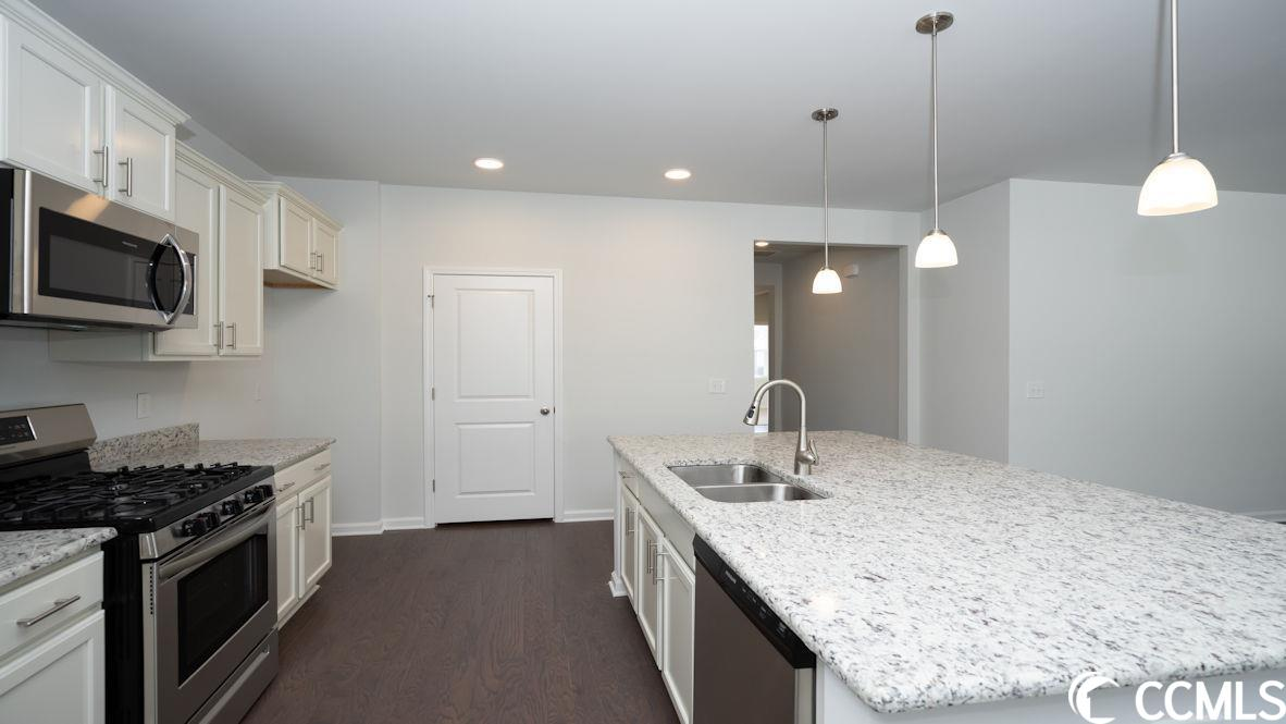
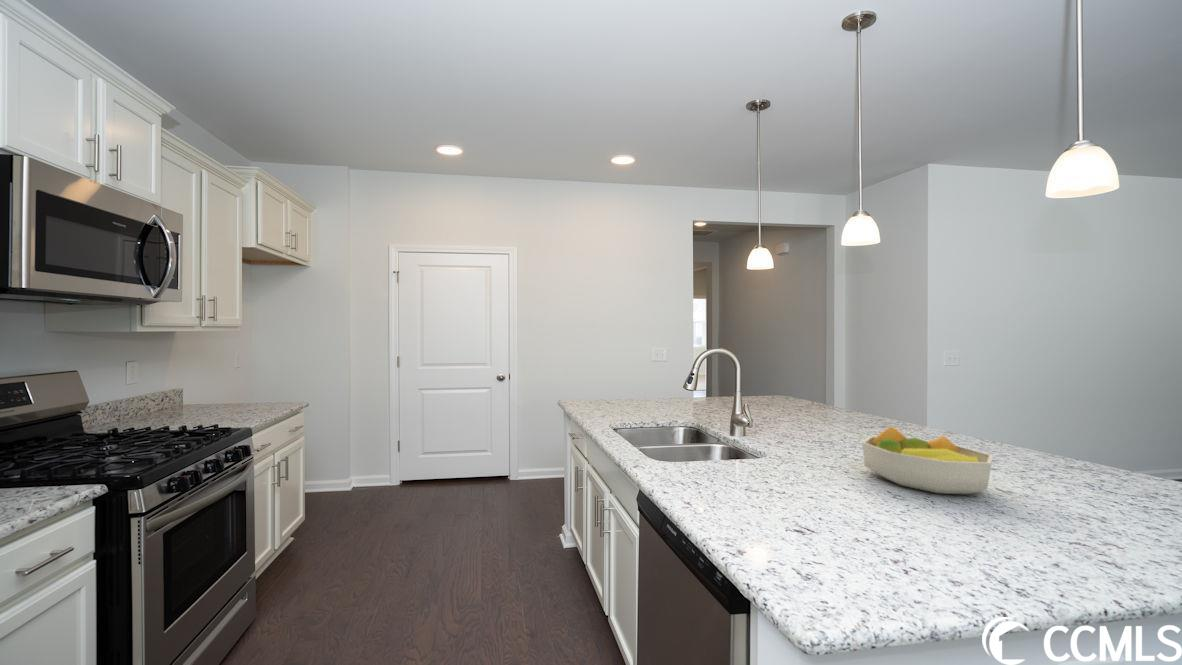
+ fruit bowl (923, 457)
